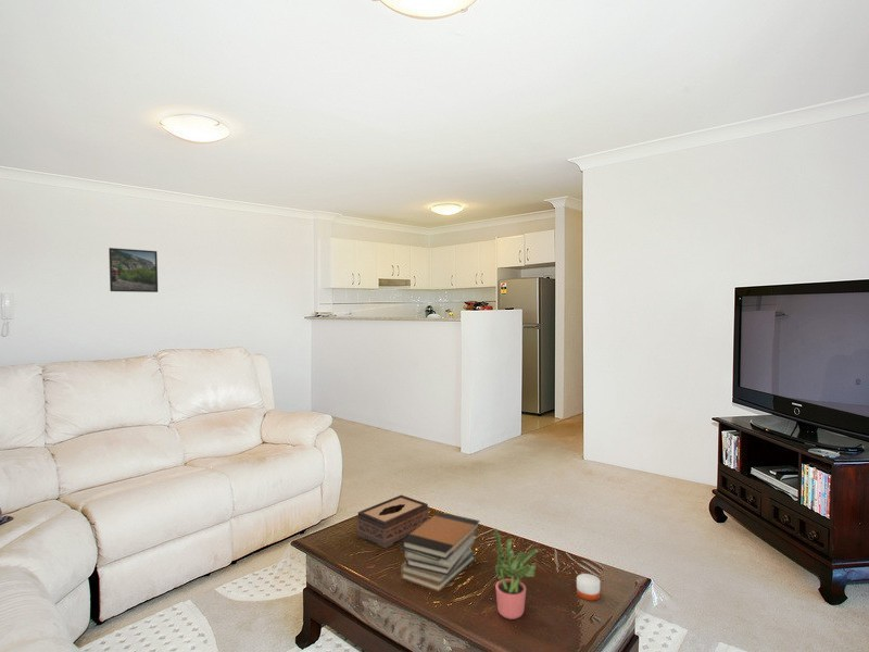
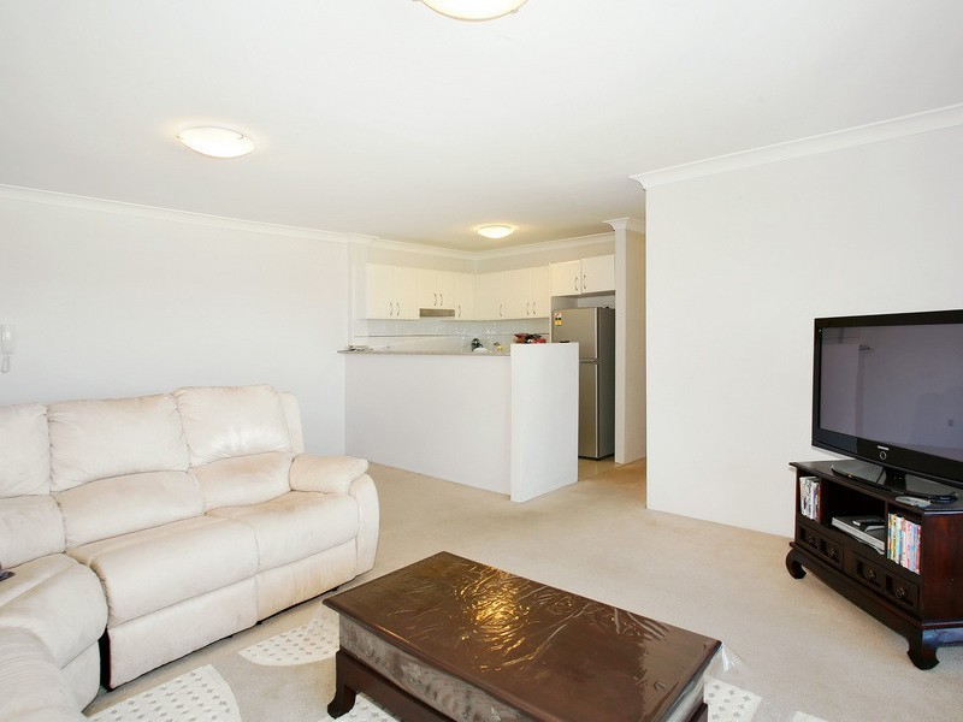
- tissue box (393, 519)
- potted plant (521, 569)
- book stack (441, 549)
- candle (588, 578)
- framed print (134, 271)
